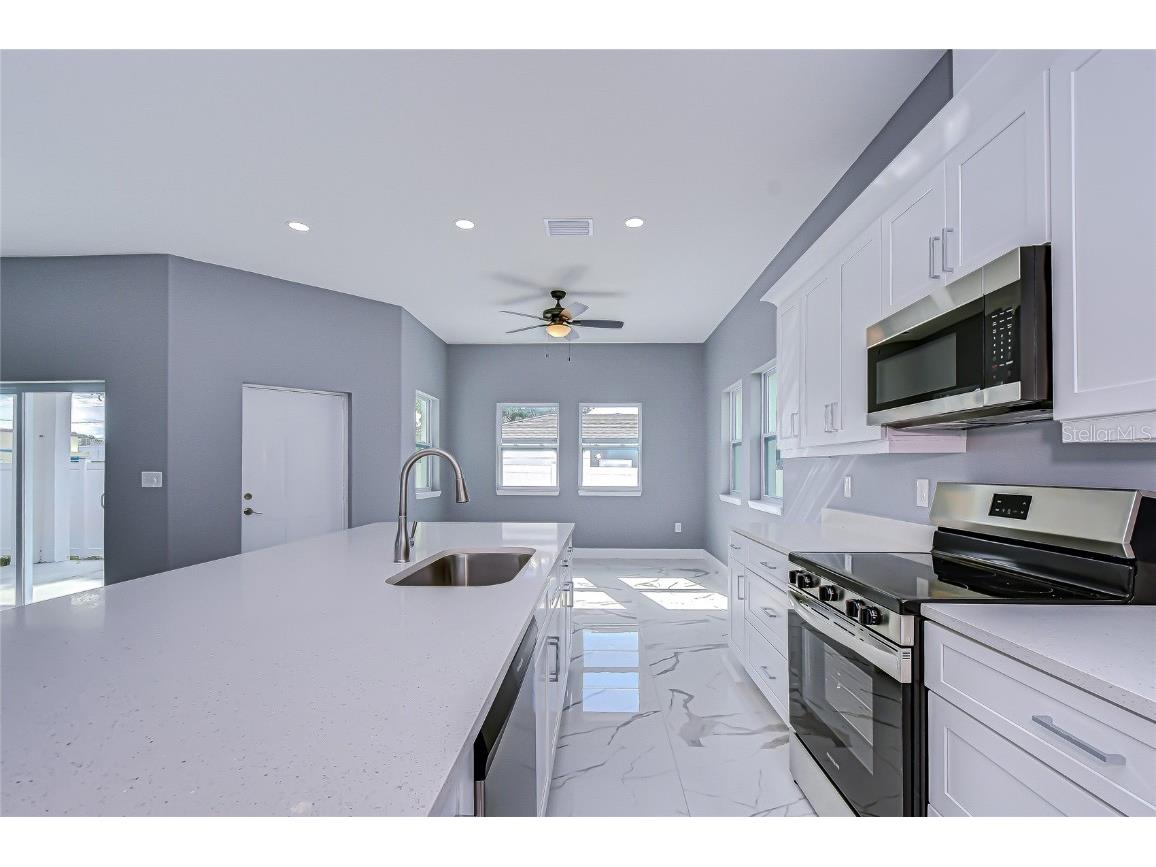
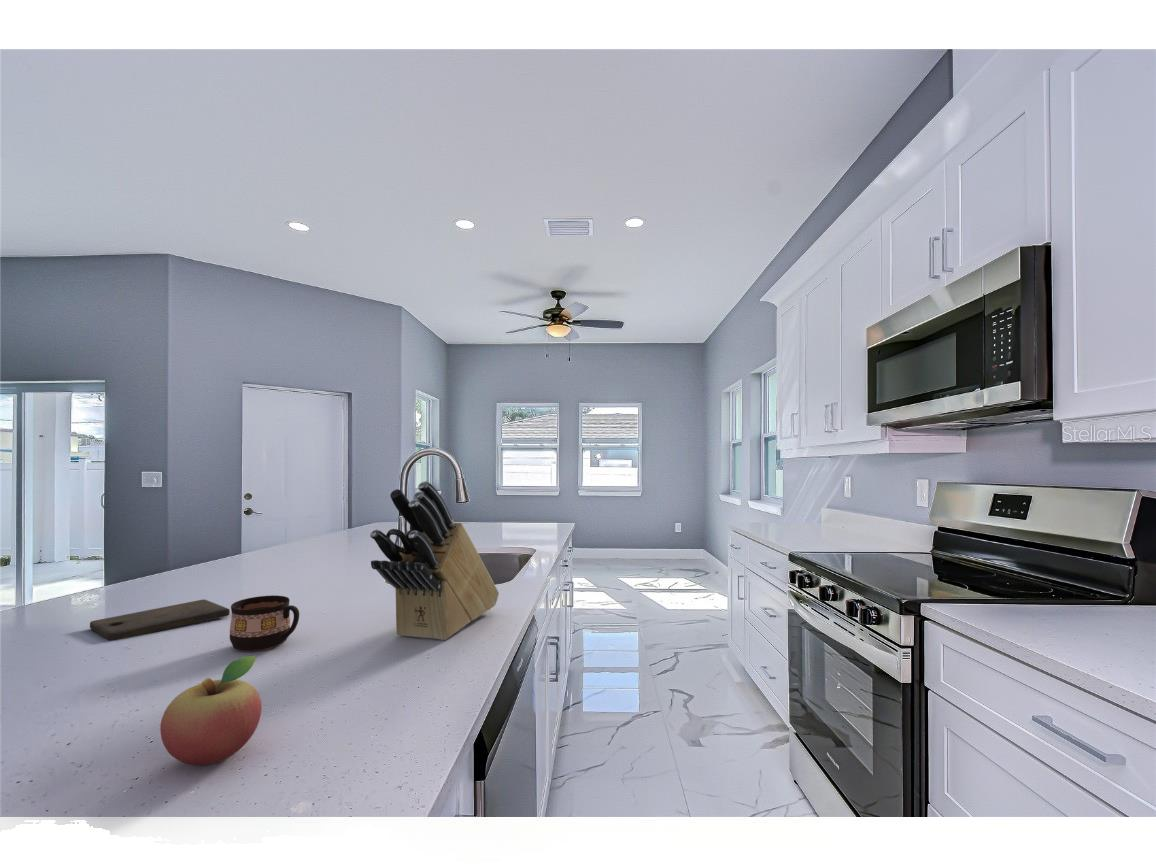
+ knife block (441, 551)
+ fruit (213, 711)
+ cup (261, 624)
+ cutting board (162, 618)
